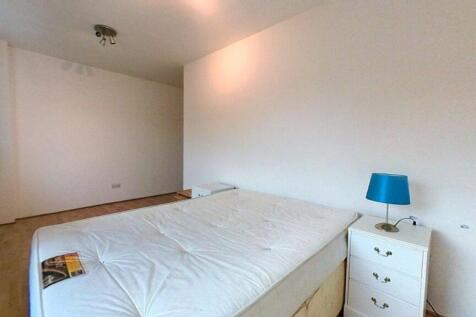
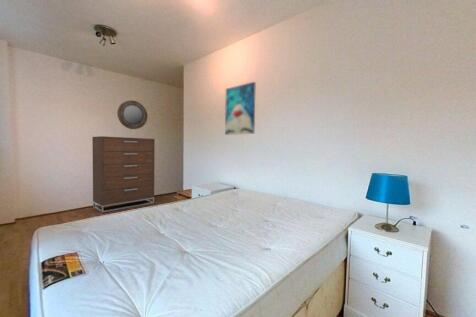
+ wall art (239, 110)
+ home mirror (133, 114)
+ dresser (125, 171)
